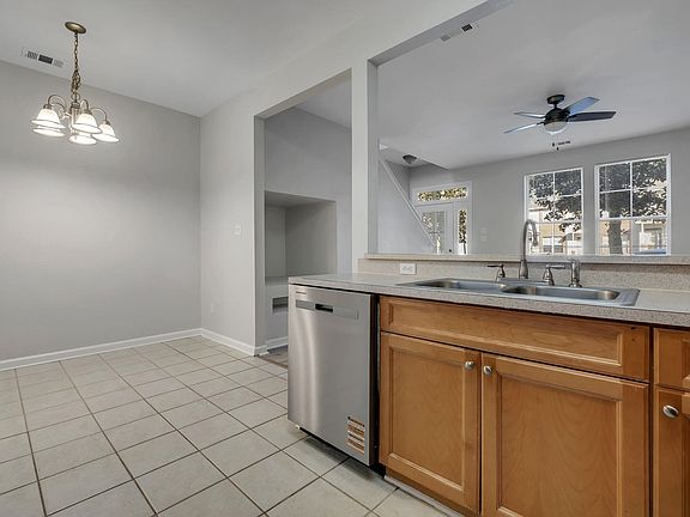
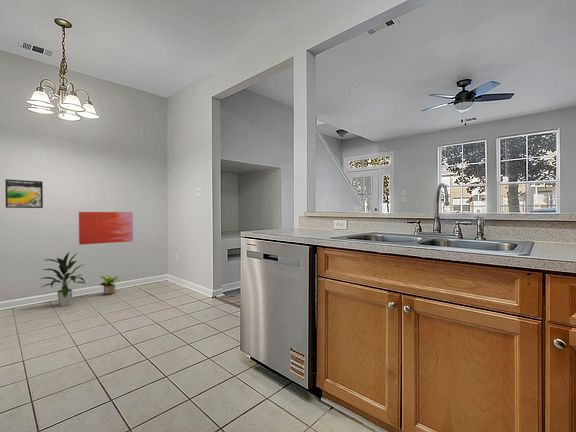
+ indoor plant (63, 278)
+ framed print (24, 194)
+ potted plant (108, 284)
+ wall art (107, 227)
